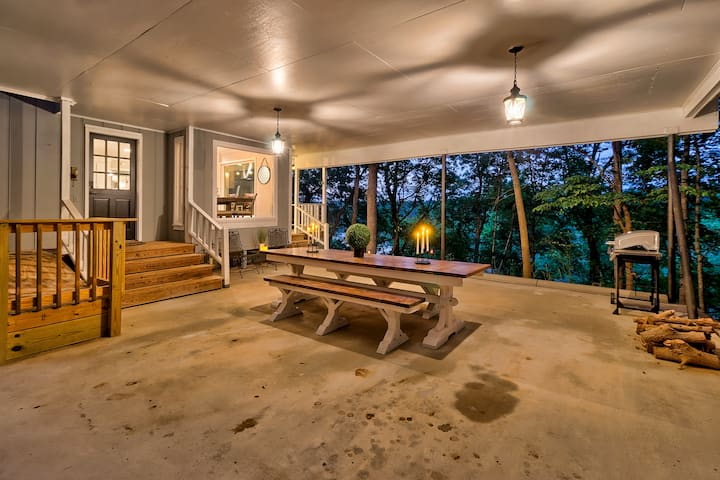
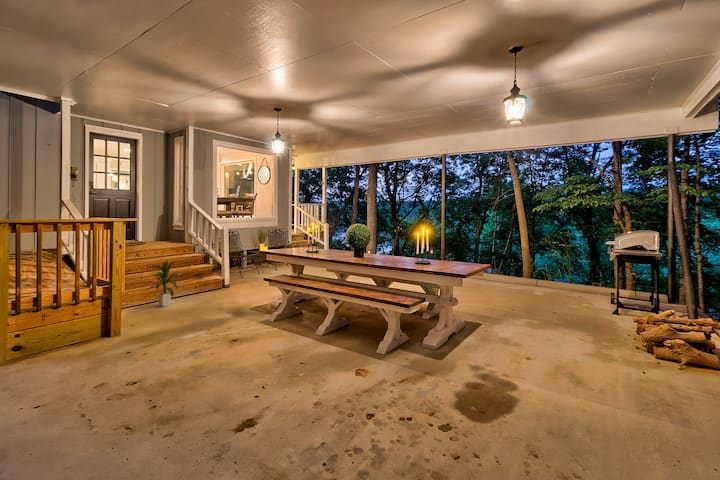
+ indoor plant (164, 282)
